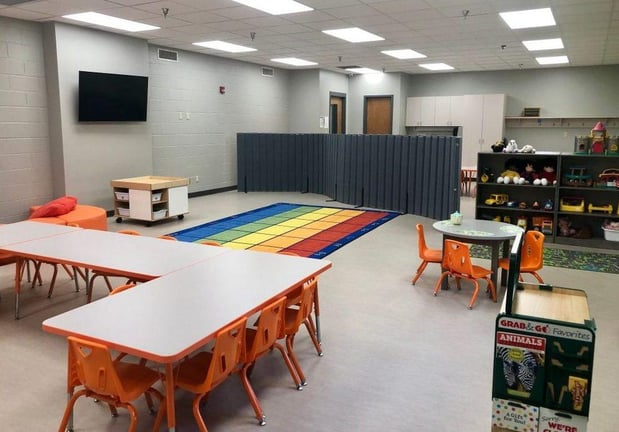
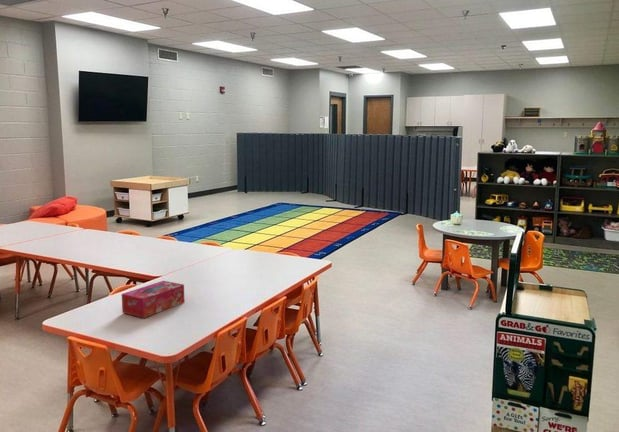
+ tissue box (154, 298)
